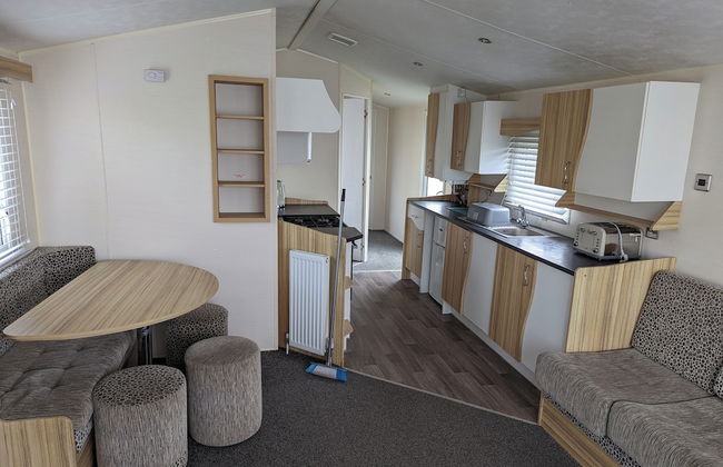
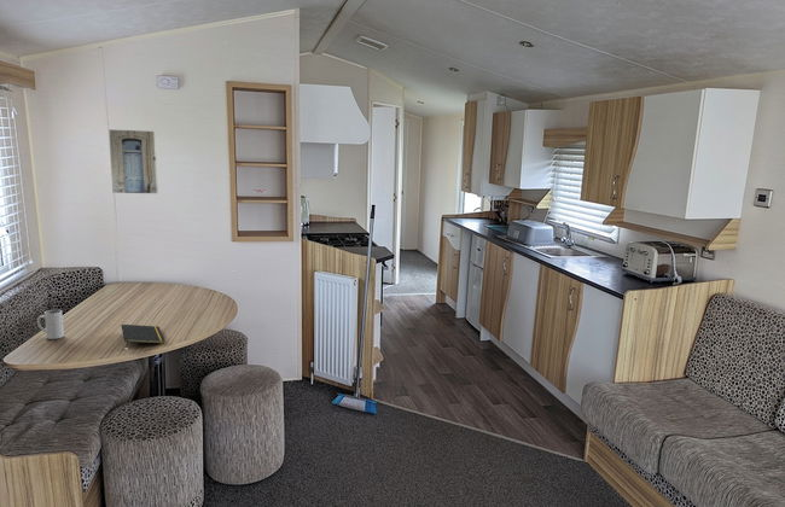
+ notepad (143, 333)
+ wall art (134, 162)
+ mug (50, 324)
